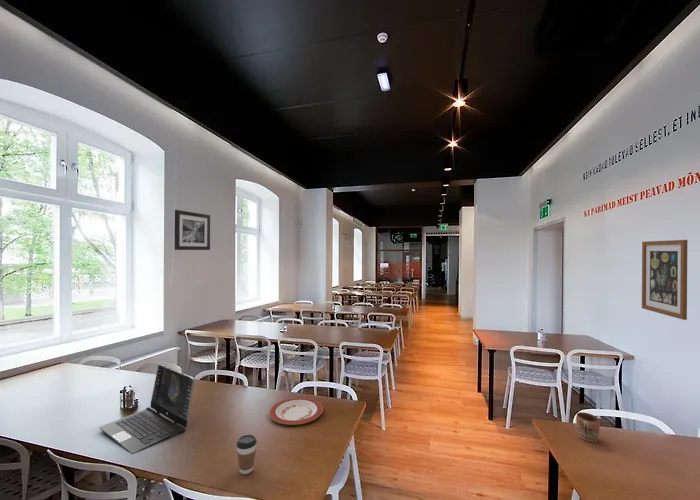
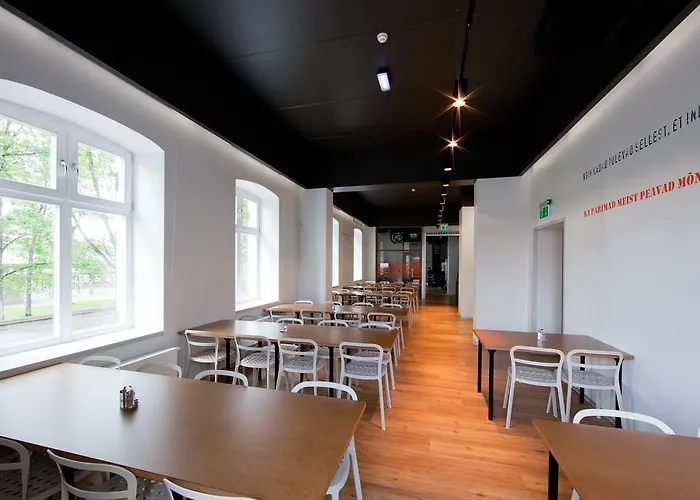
- mug (586, 427)
- coffee cup (246, 454)
- plate (296, 411)
- laptop (148, 407)
- wall art (662, 277)
- wall art (193, 231)
